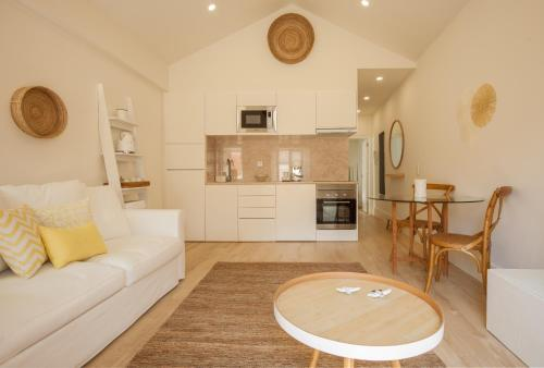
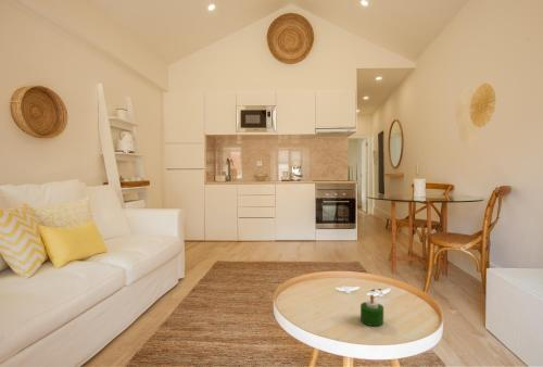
+ candle (371, 307)
